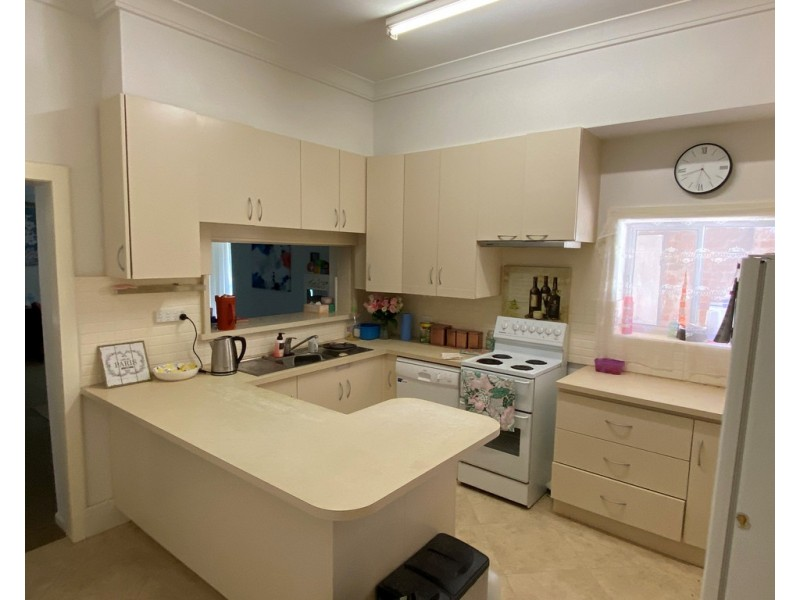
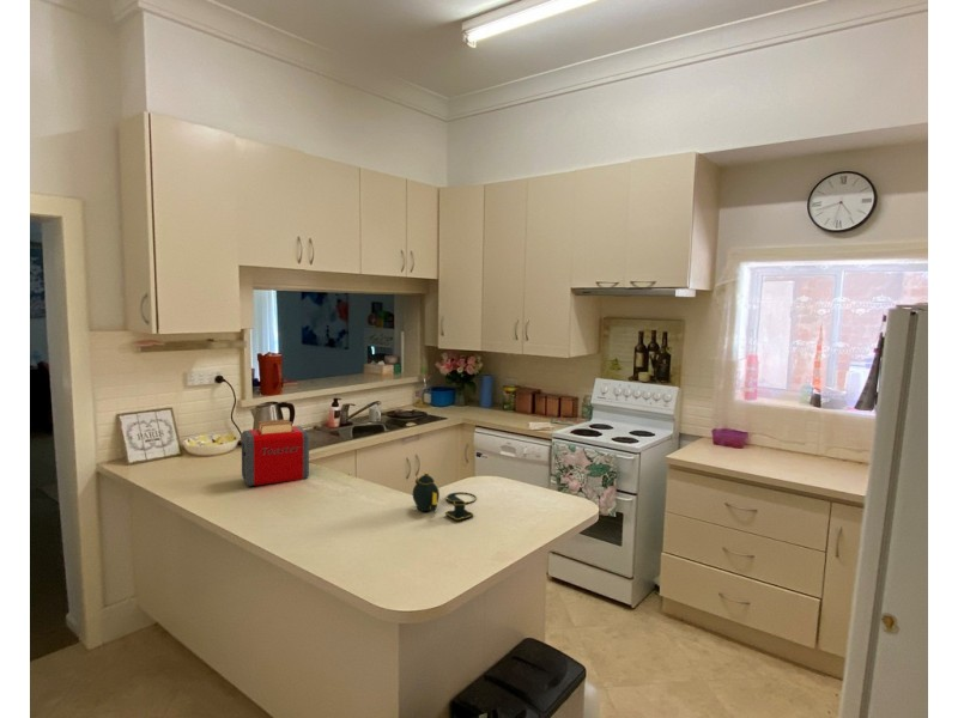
+ toaster (274, 450)
+ teapot (453, 493)
